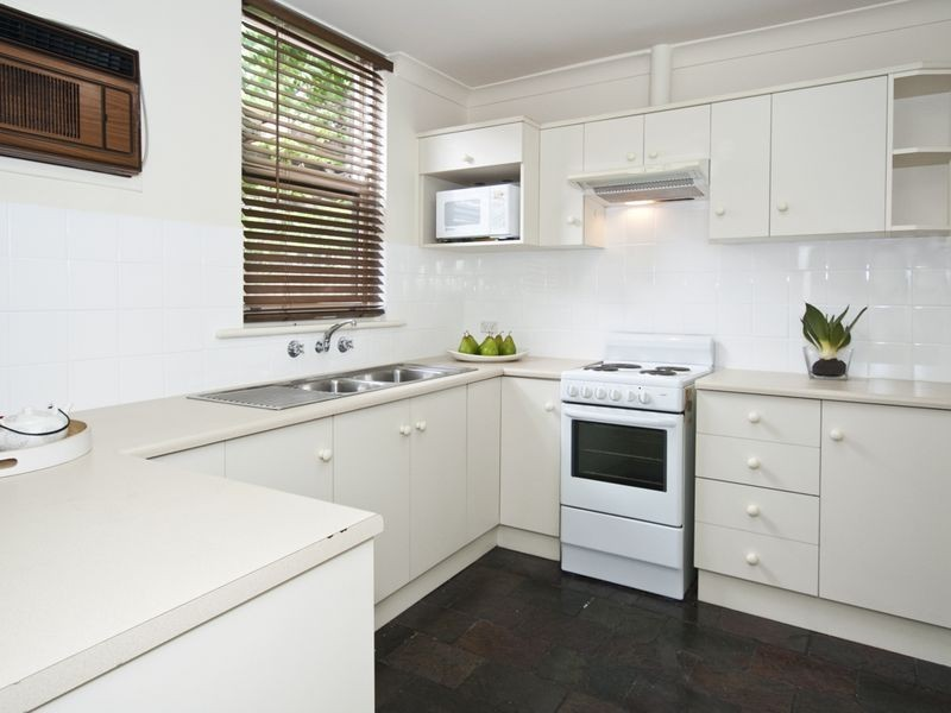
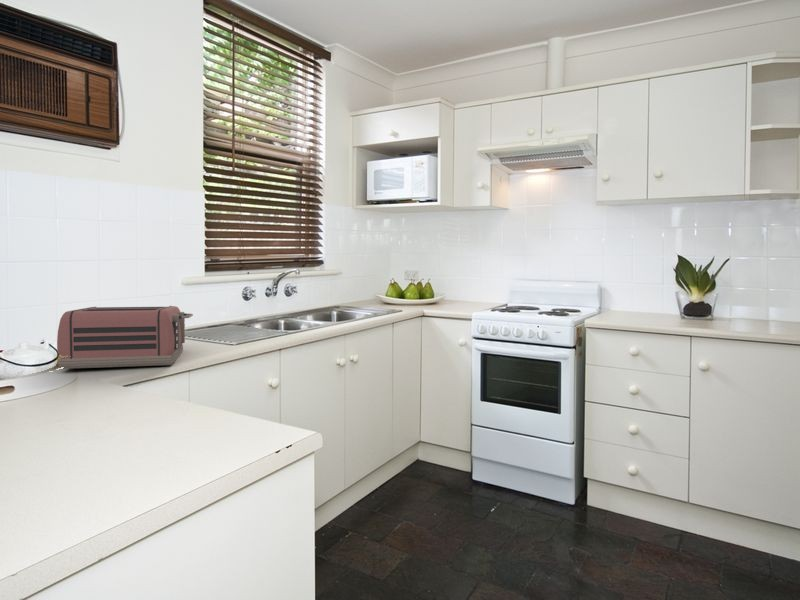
+ toaster (133, 334)
